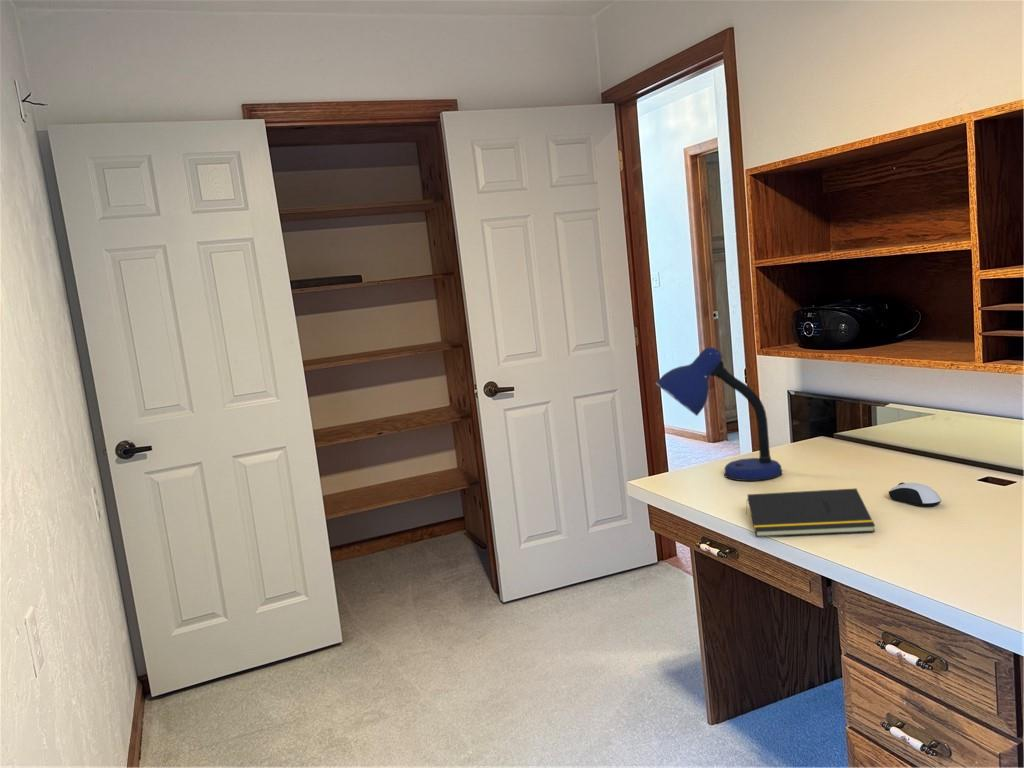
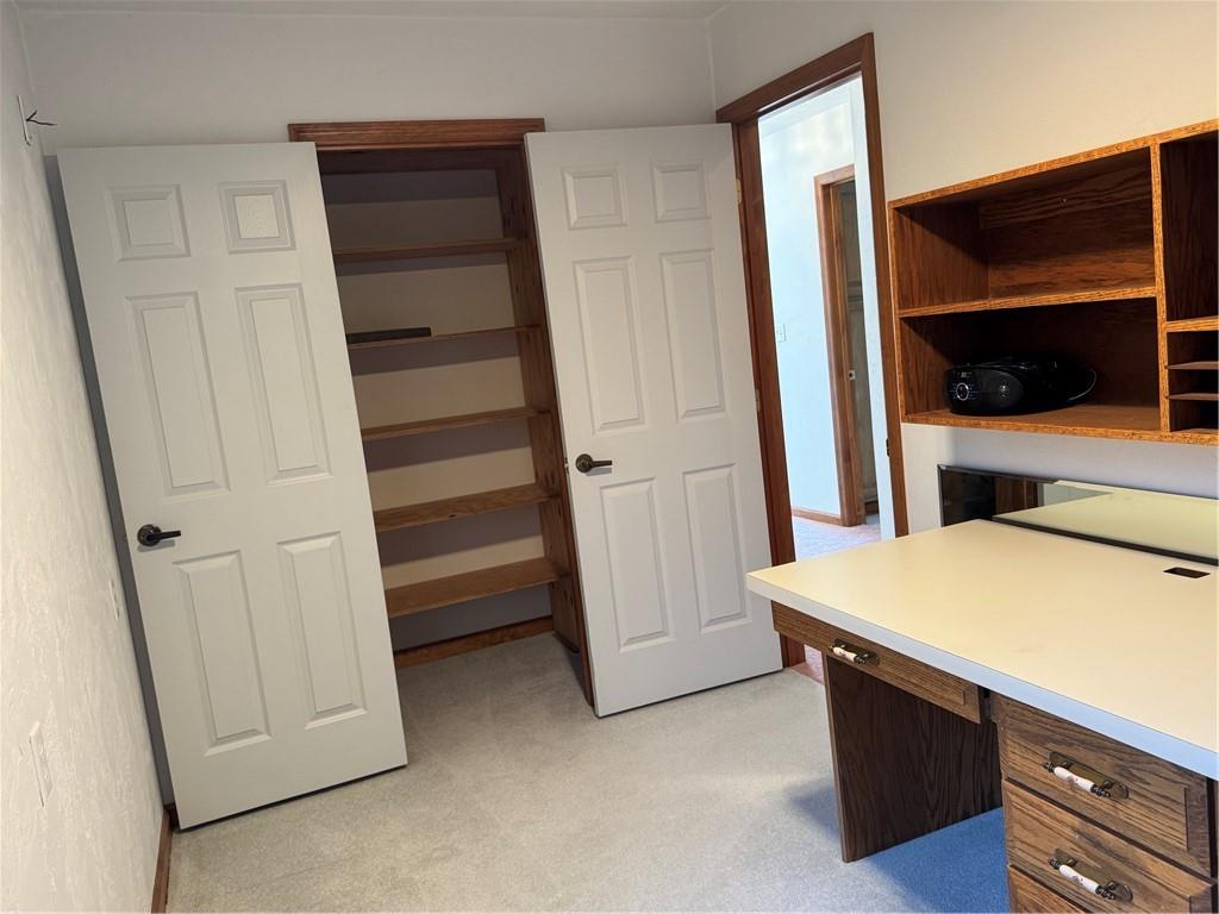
- notepad (807, 511)
- desk lamp (704, 405)
- computer mouse (914, 491)
